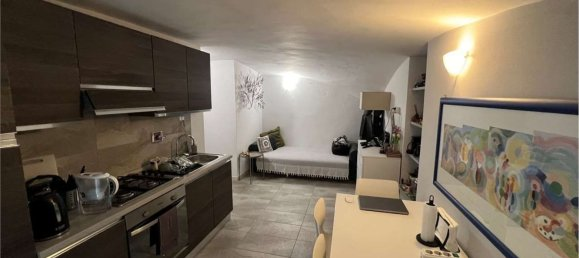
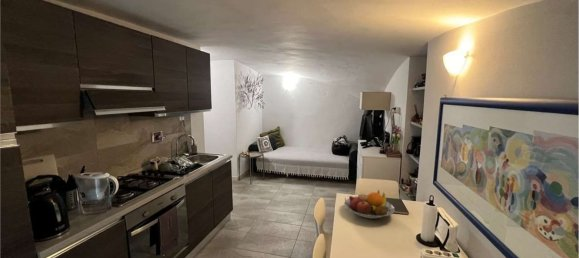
+ fruit bowl (368, 203)
